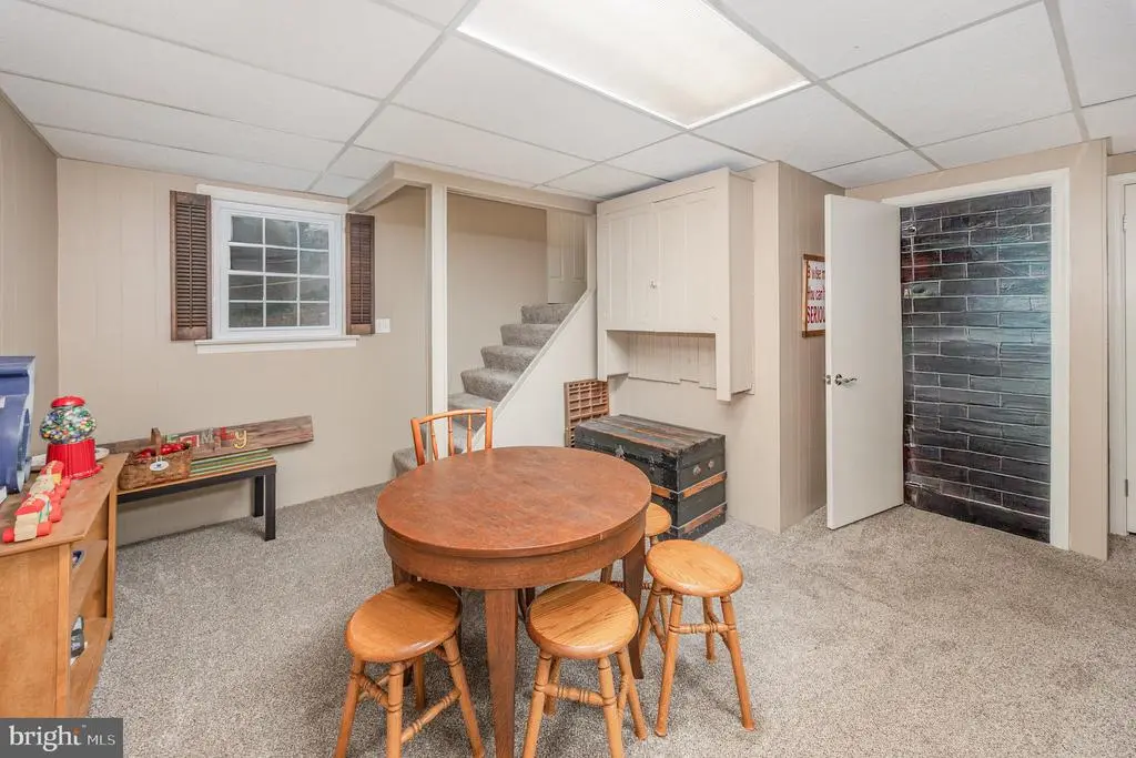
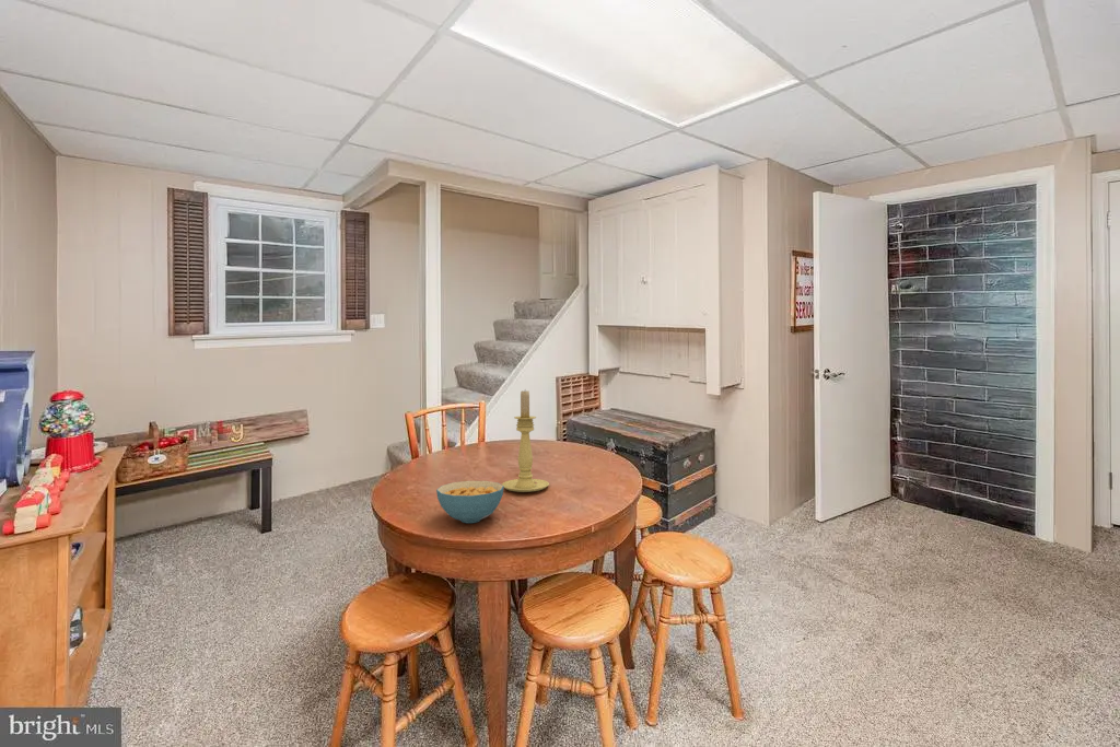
+ candle holder (525, 437)
+ cereal bowl (470, 503)
